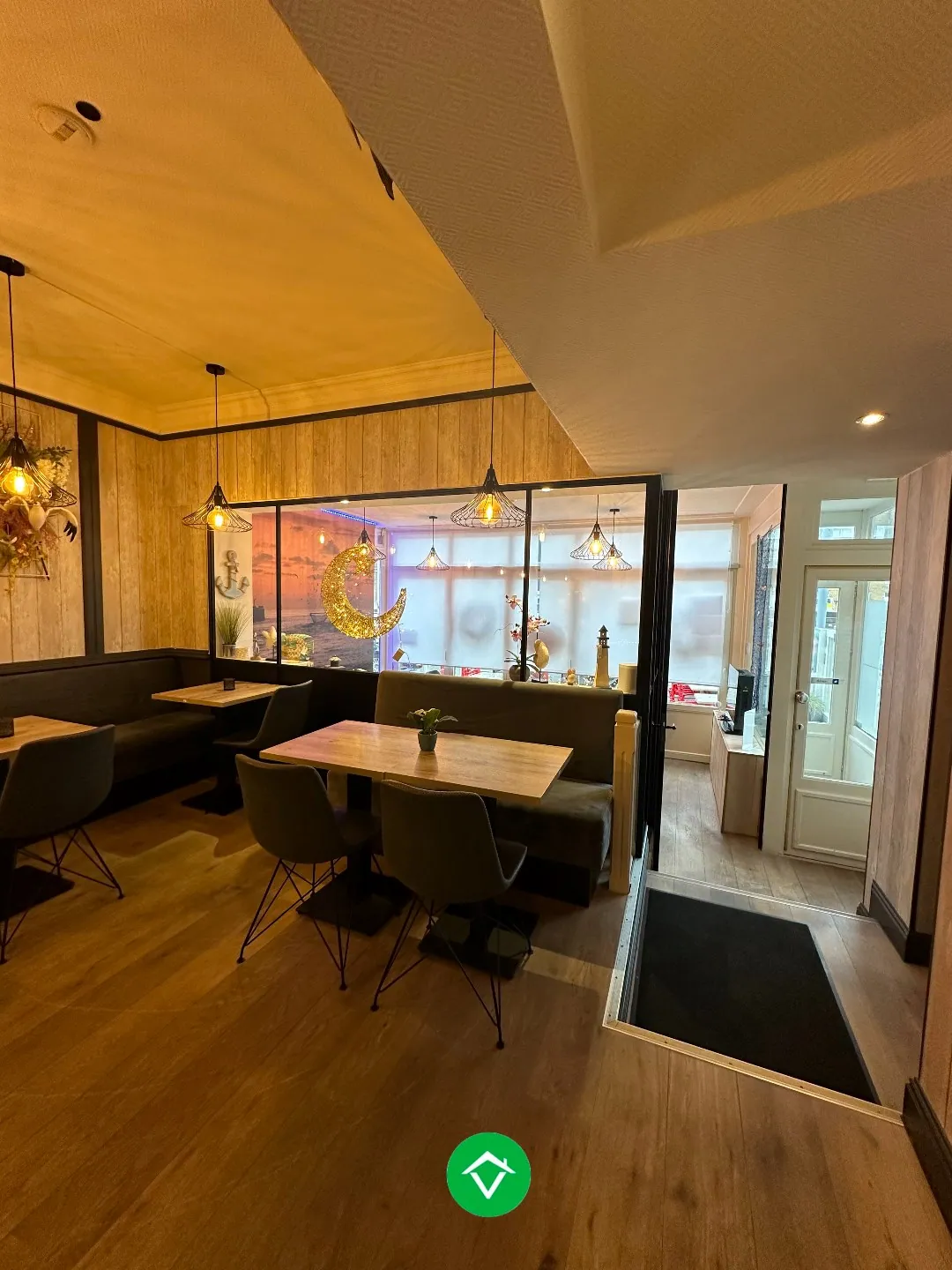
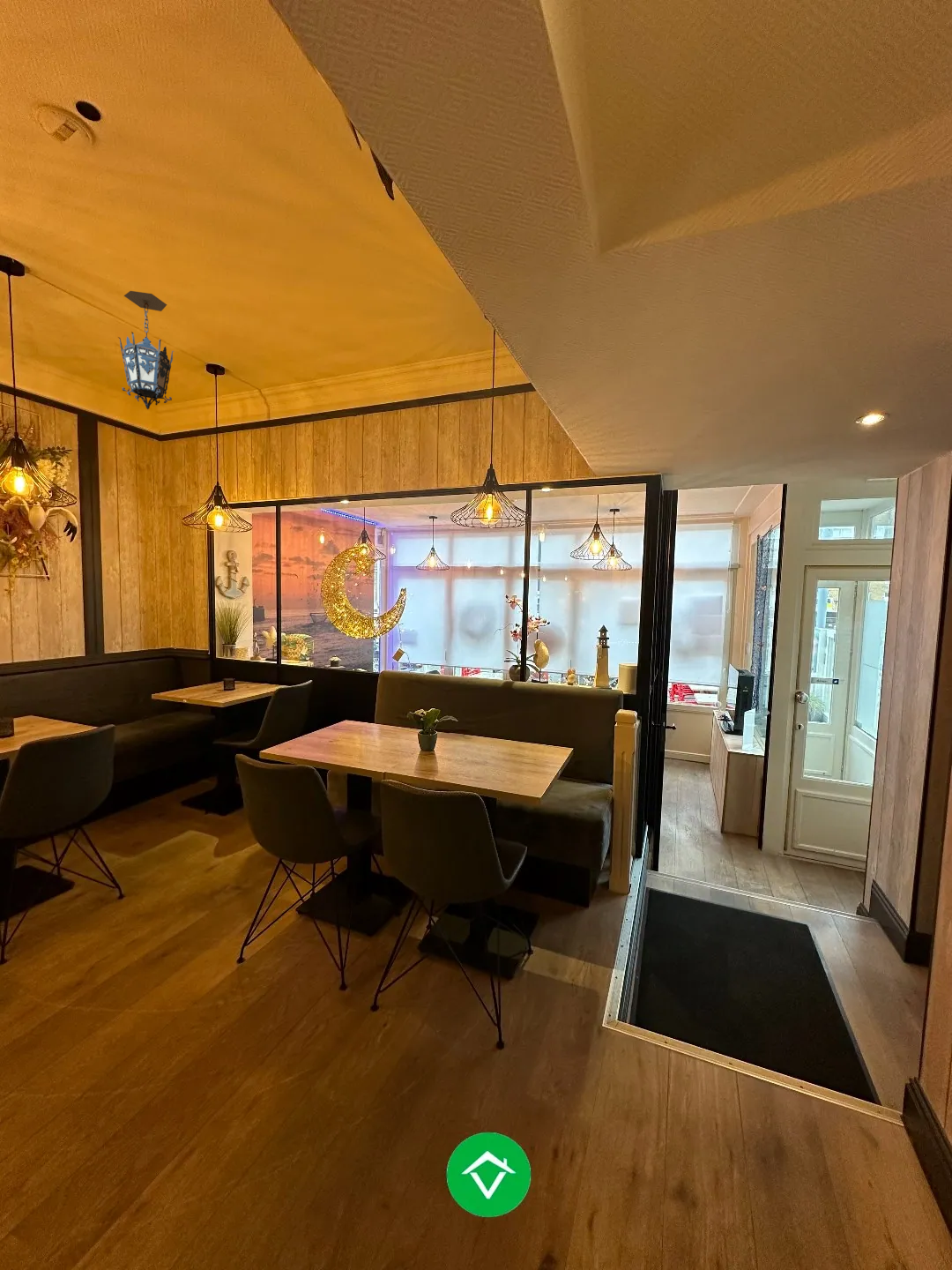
+ hanging lantern (146, 355)
